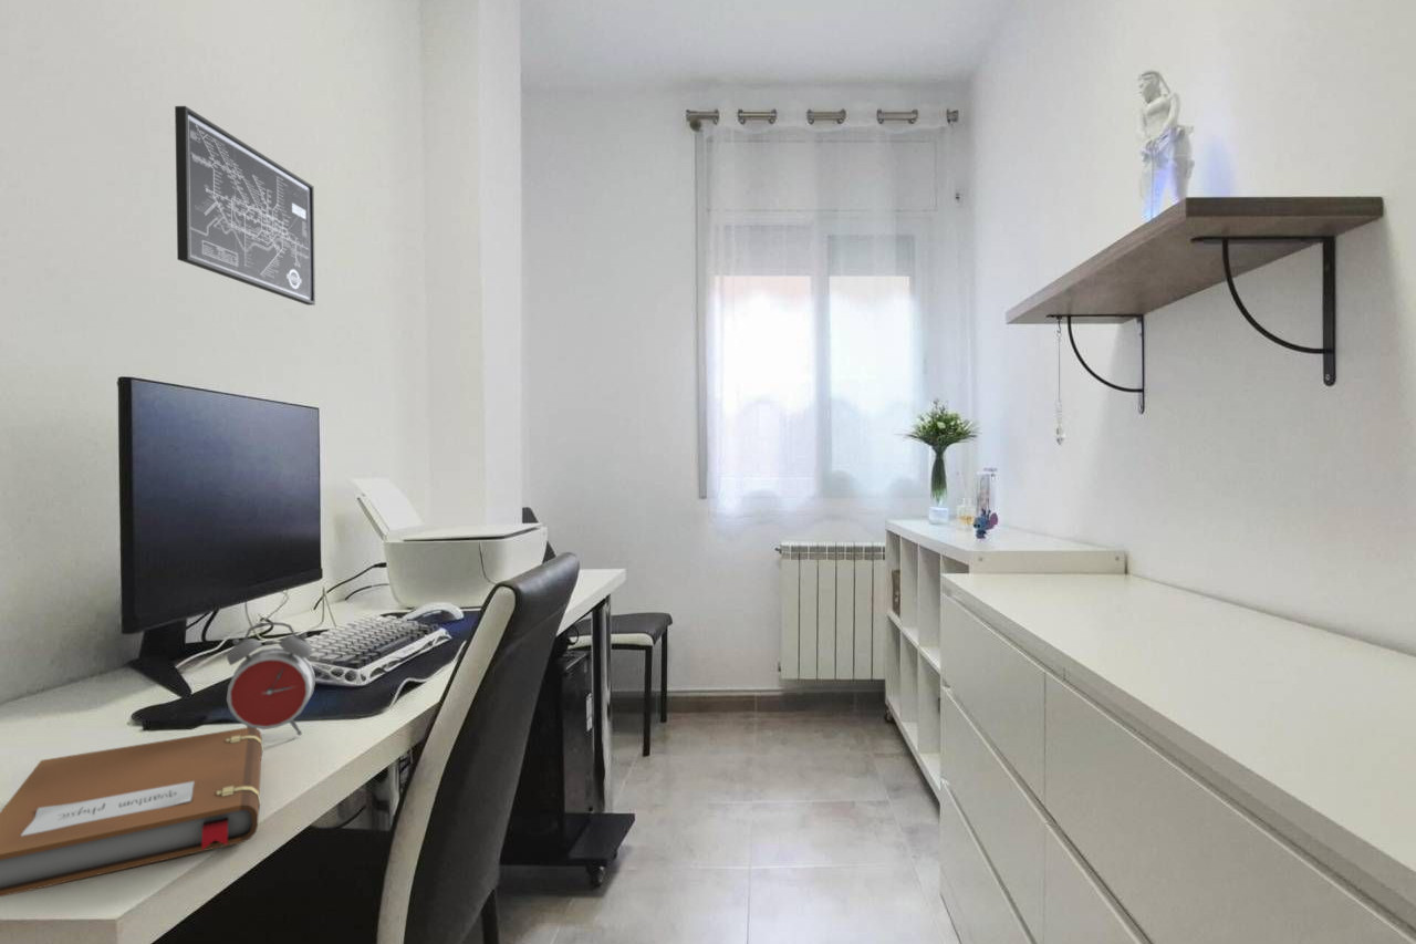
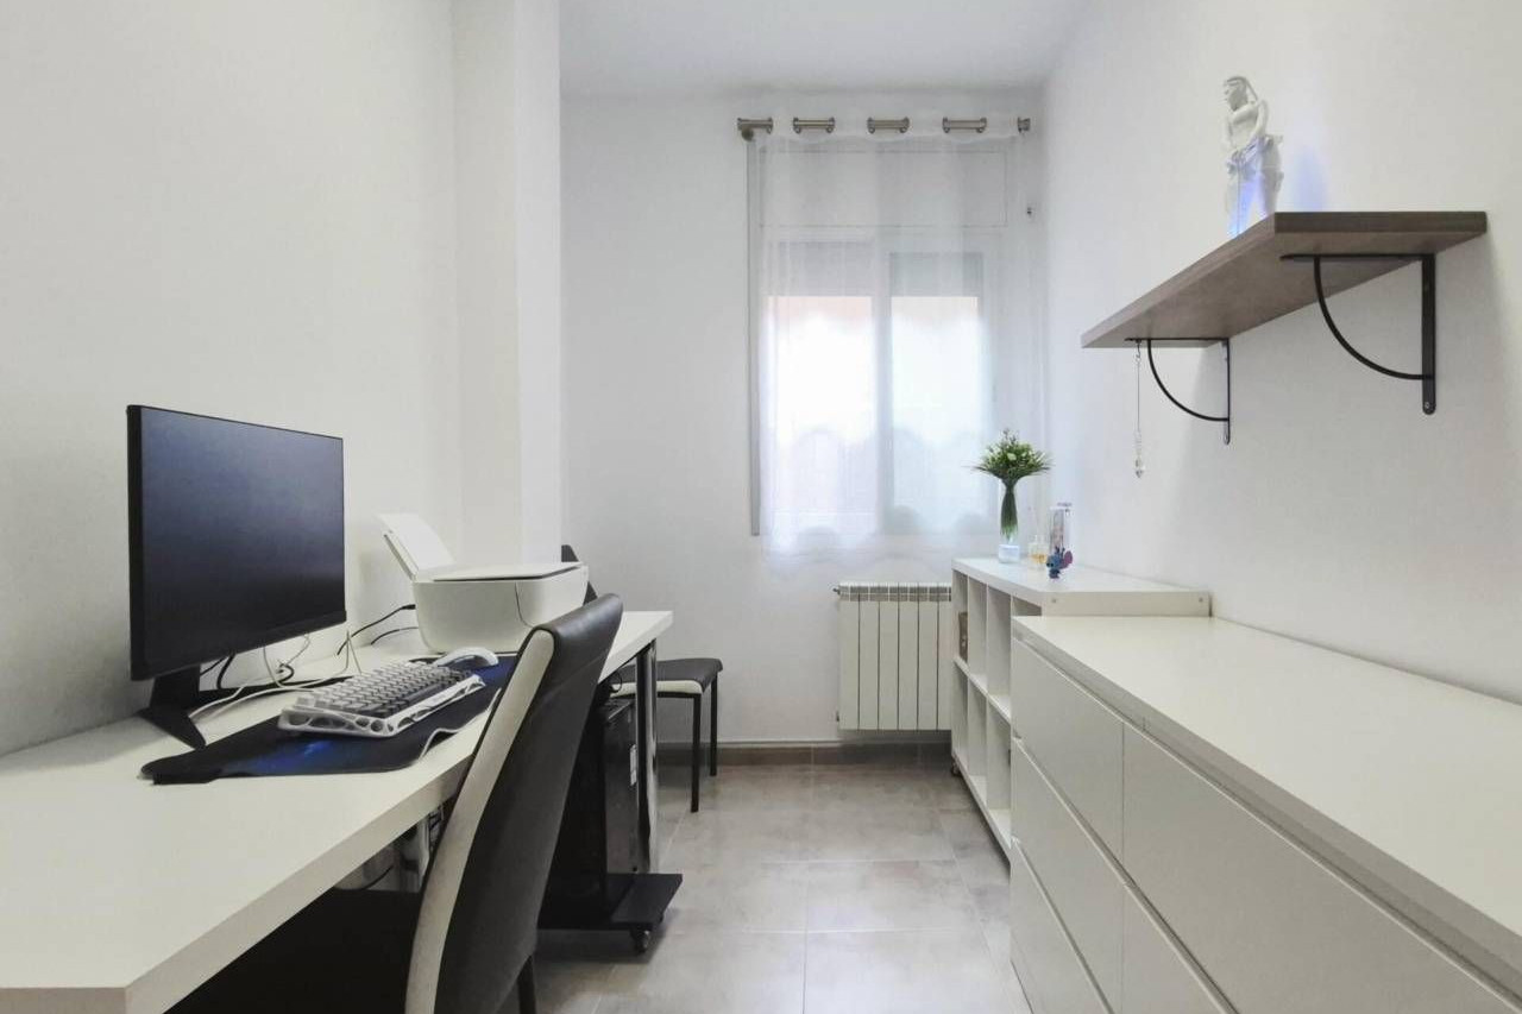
- wall art (253, 218)
- notebook (142, 798)
- alarm clock (271, 678)
